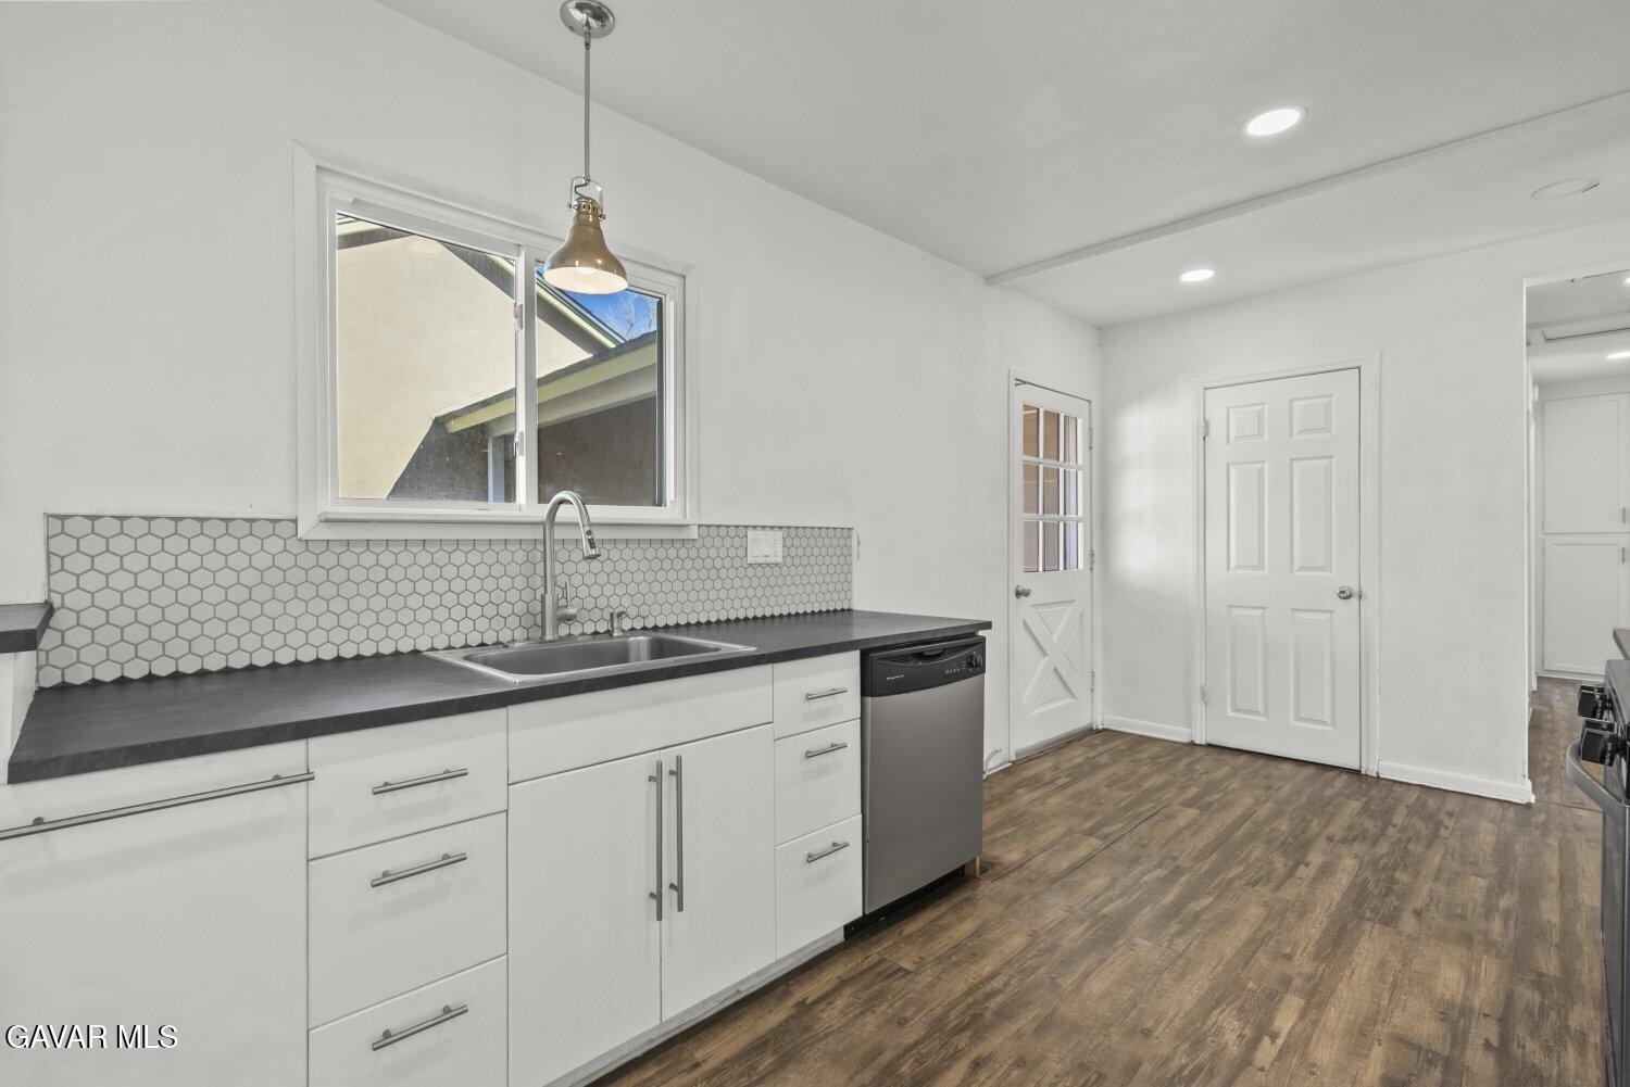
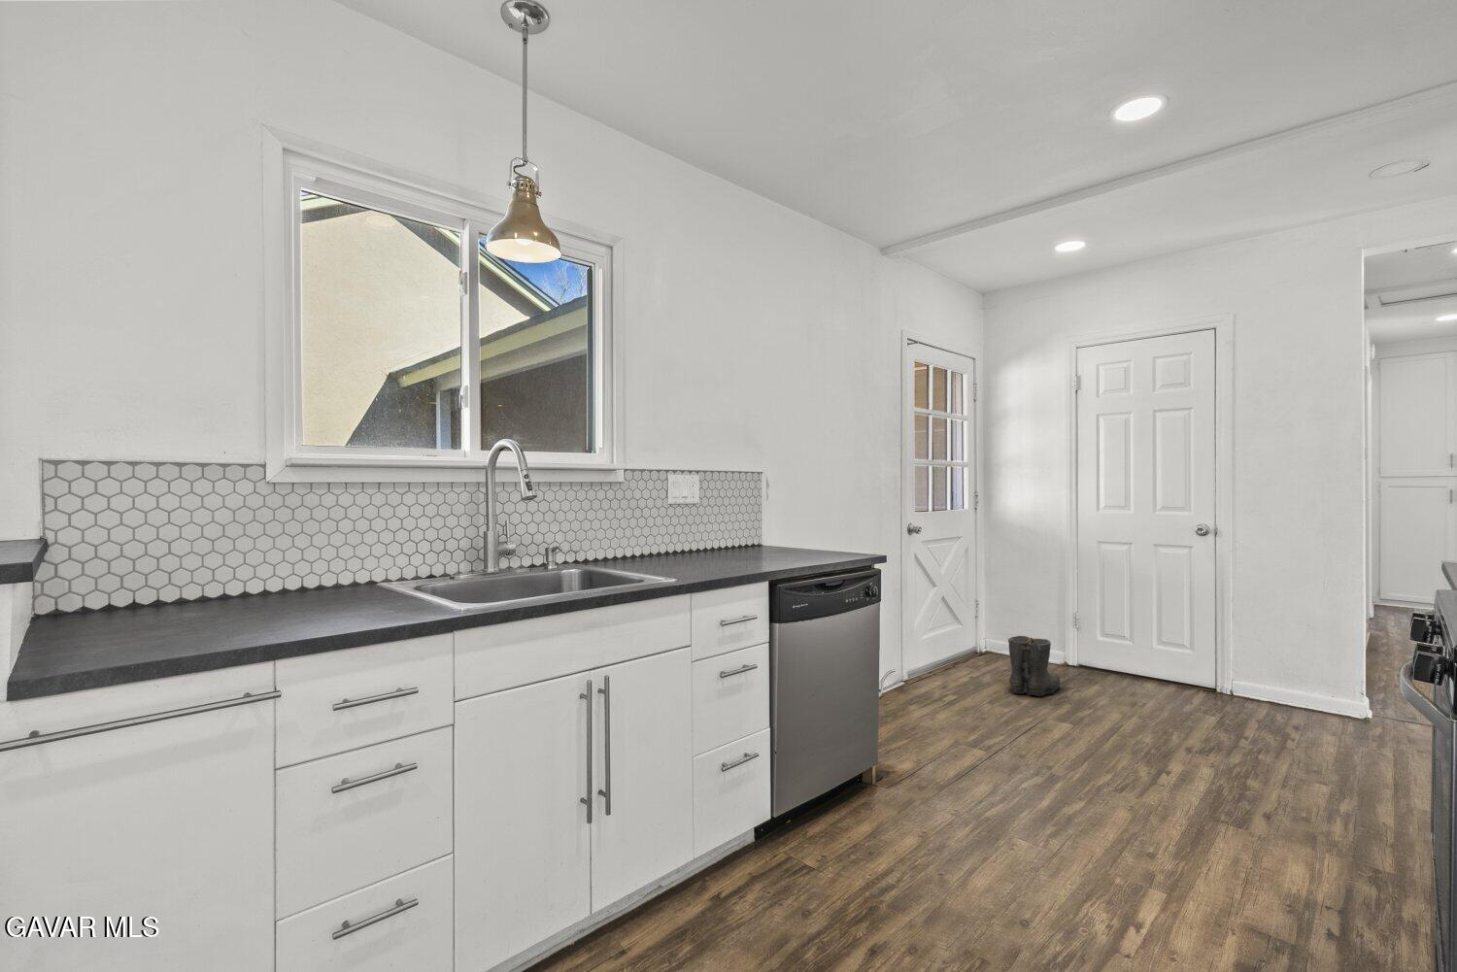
+ boots (1034, 662)
